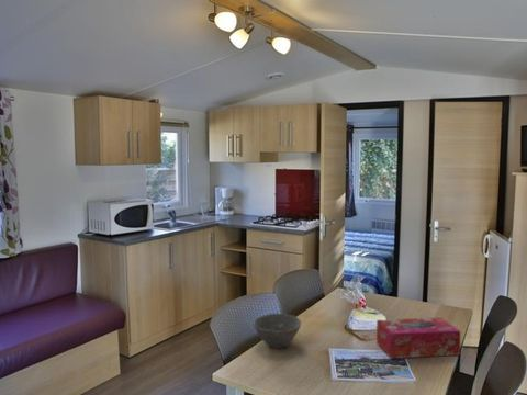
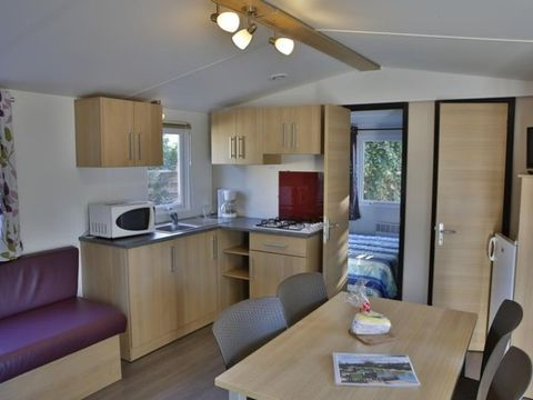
- bowl (277, 332)
- tissue box (416, 337)
